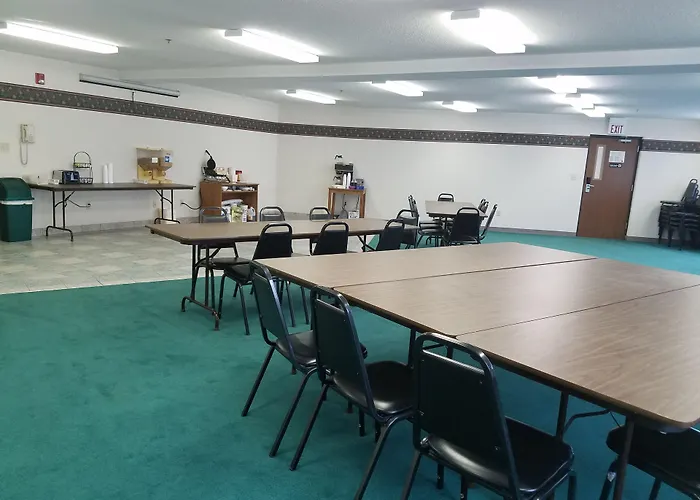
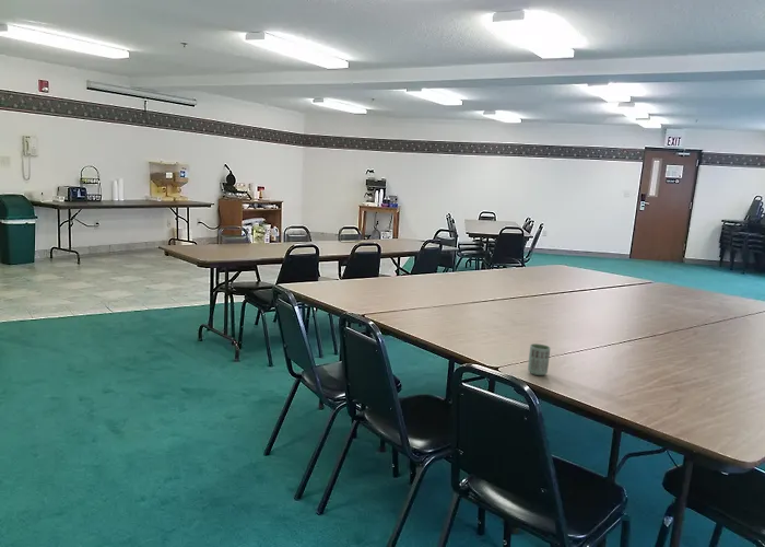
+ cup (539, 359)
